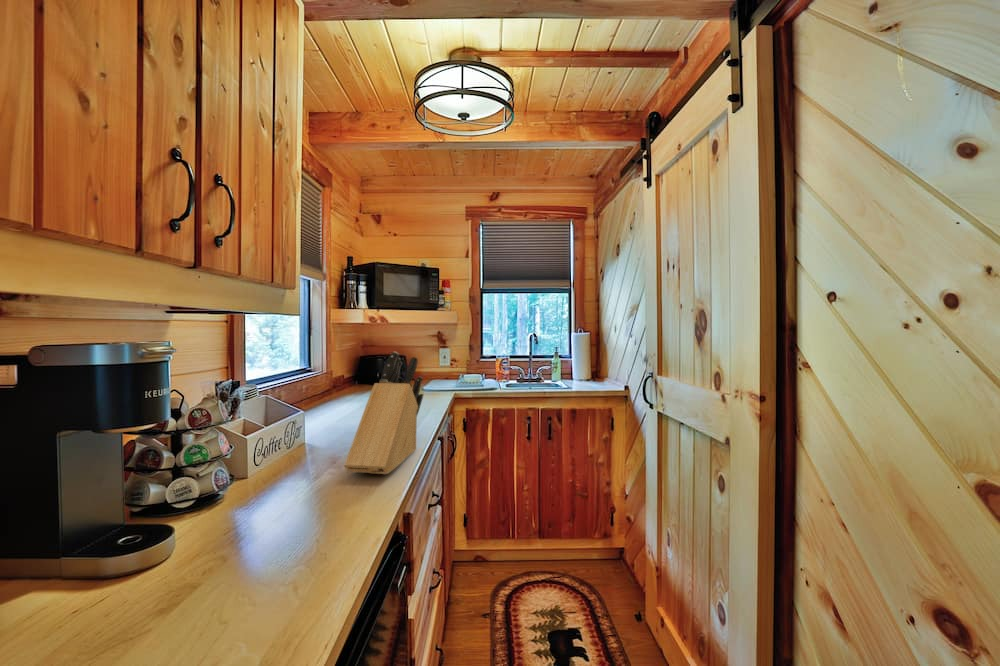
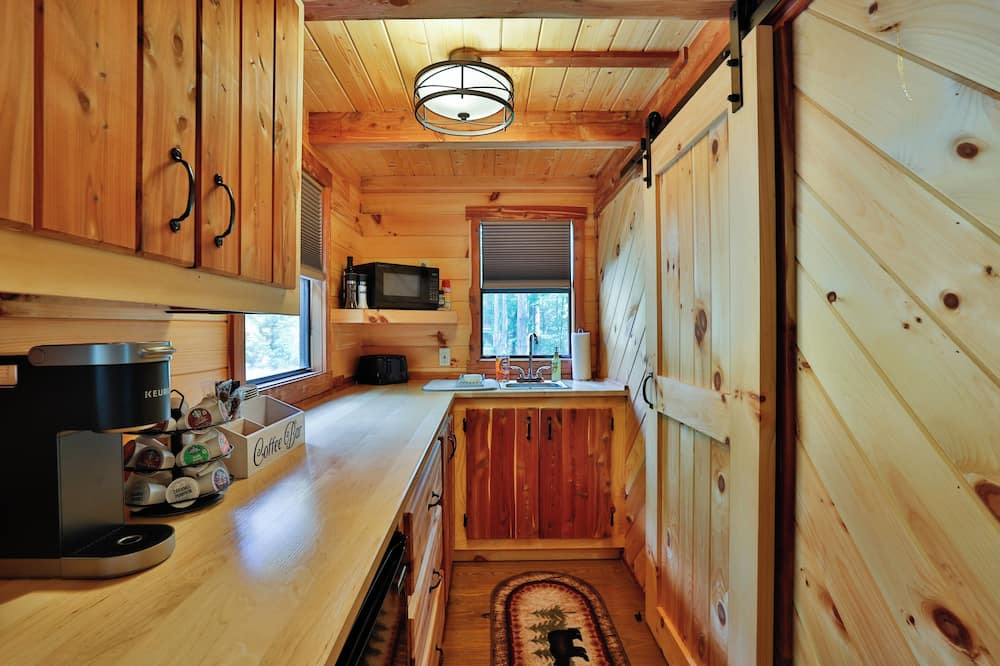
- knife block (390, 405)
